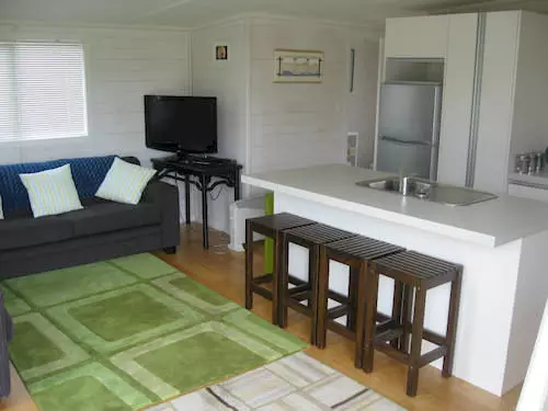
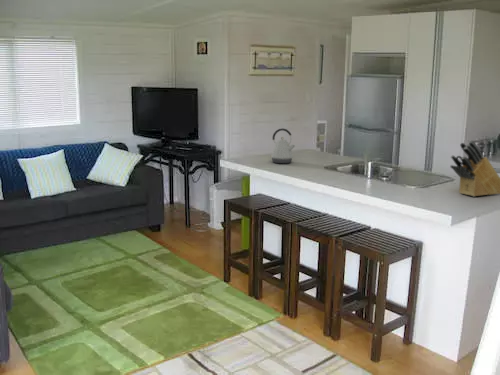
+ kettle (283, 145)
+ knife block (479, 167)
